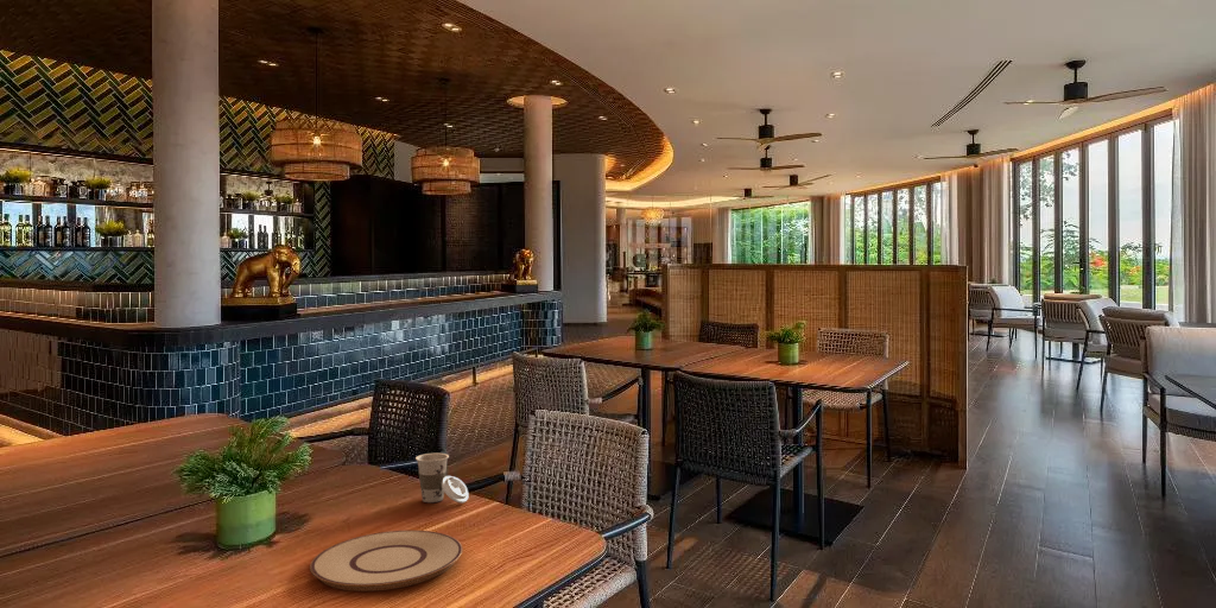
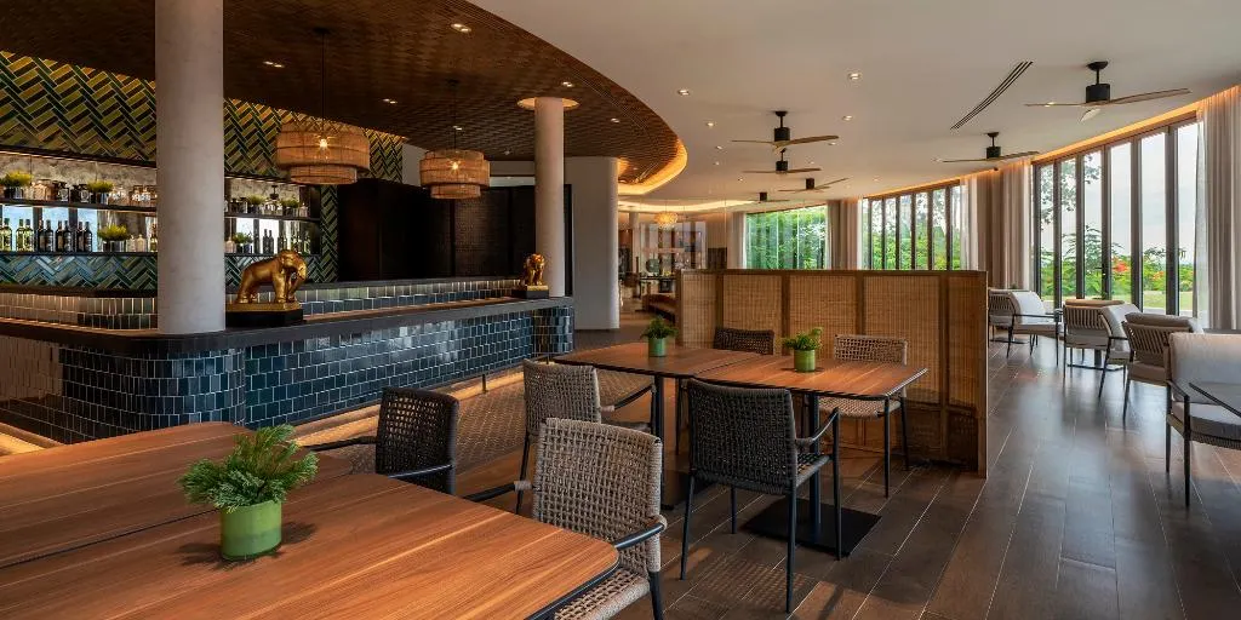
- plate (388, 558)
- cup (442, 479)
